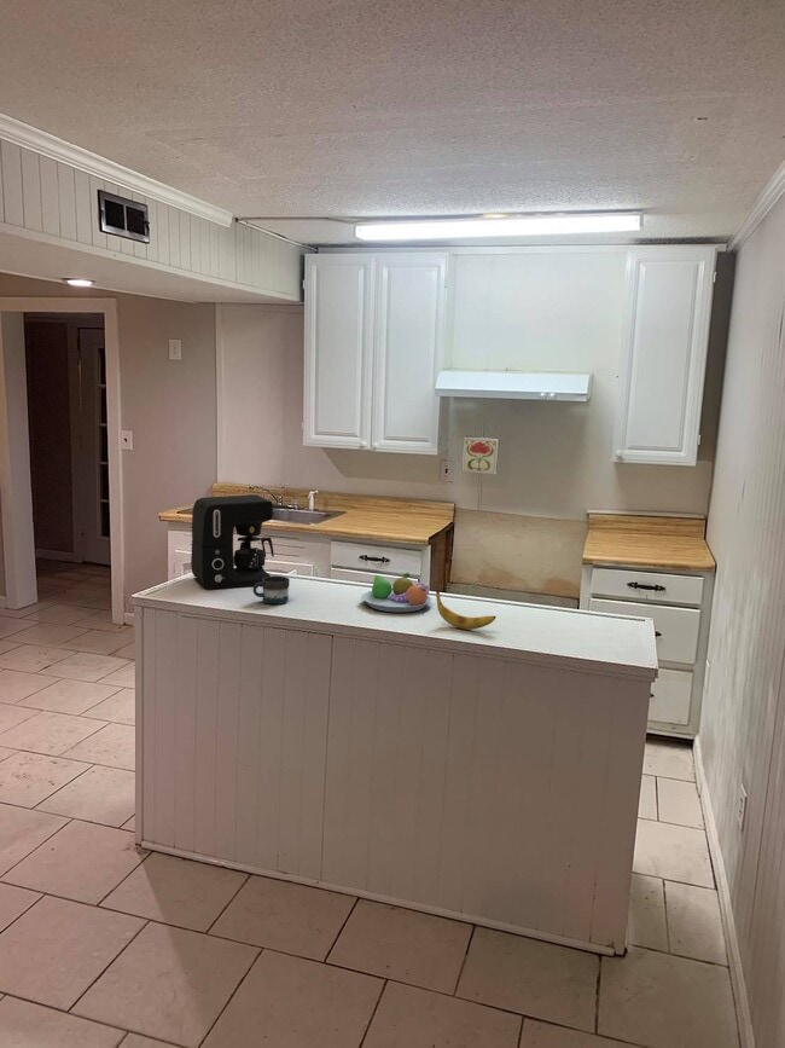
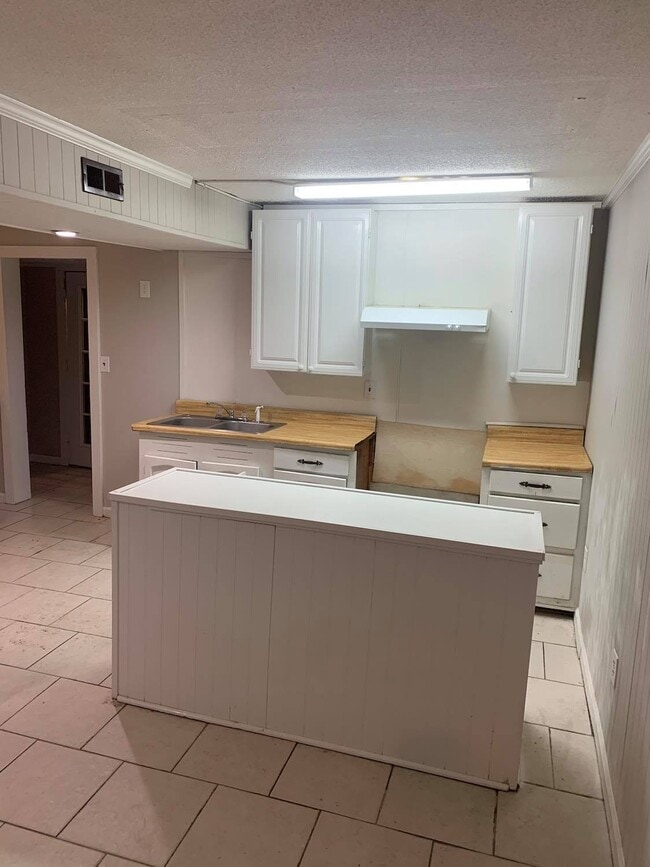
- decorative tile (479, 454)
- coffee maker (238, 539)
- fruit bowl (395, 590)
- banana (461, 615)
- mug (273, 590)
